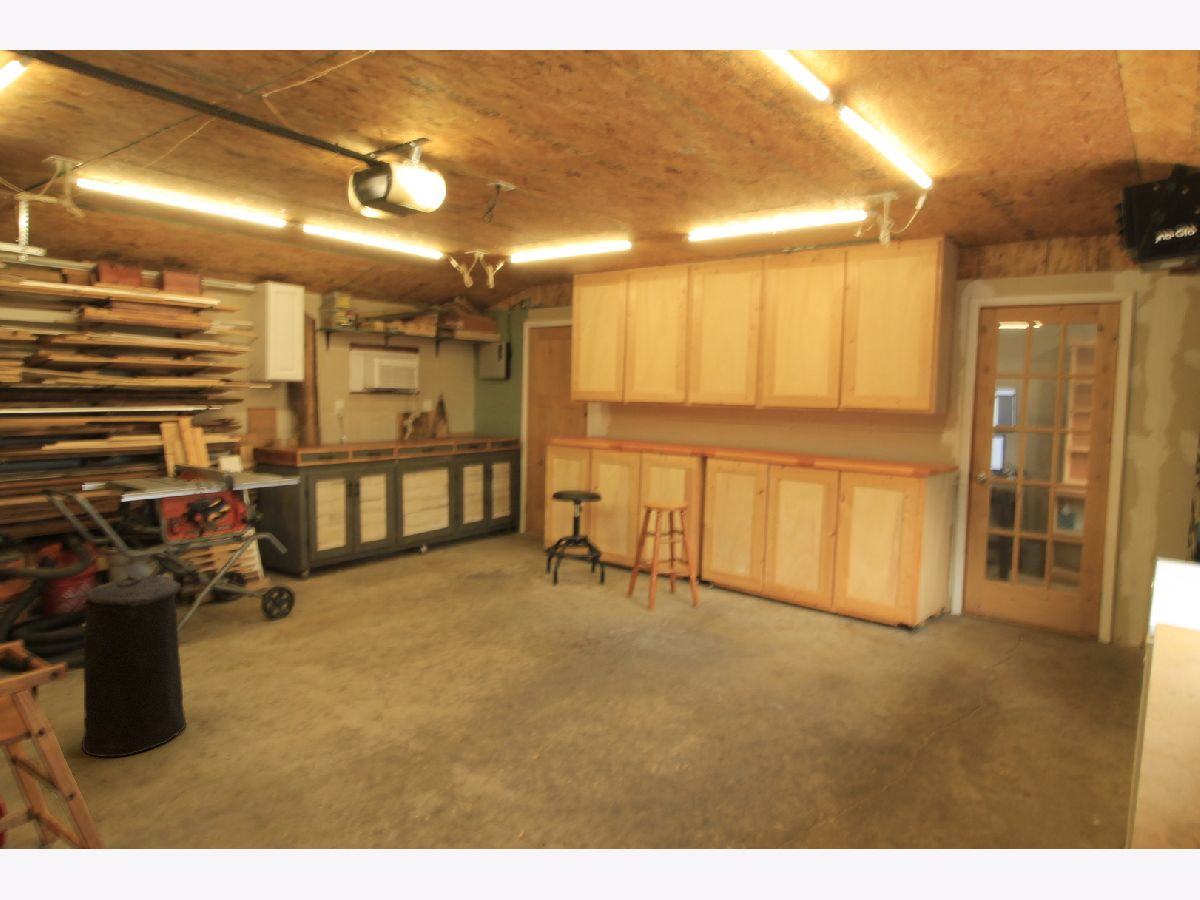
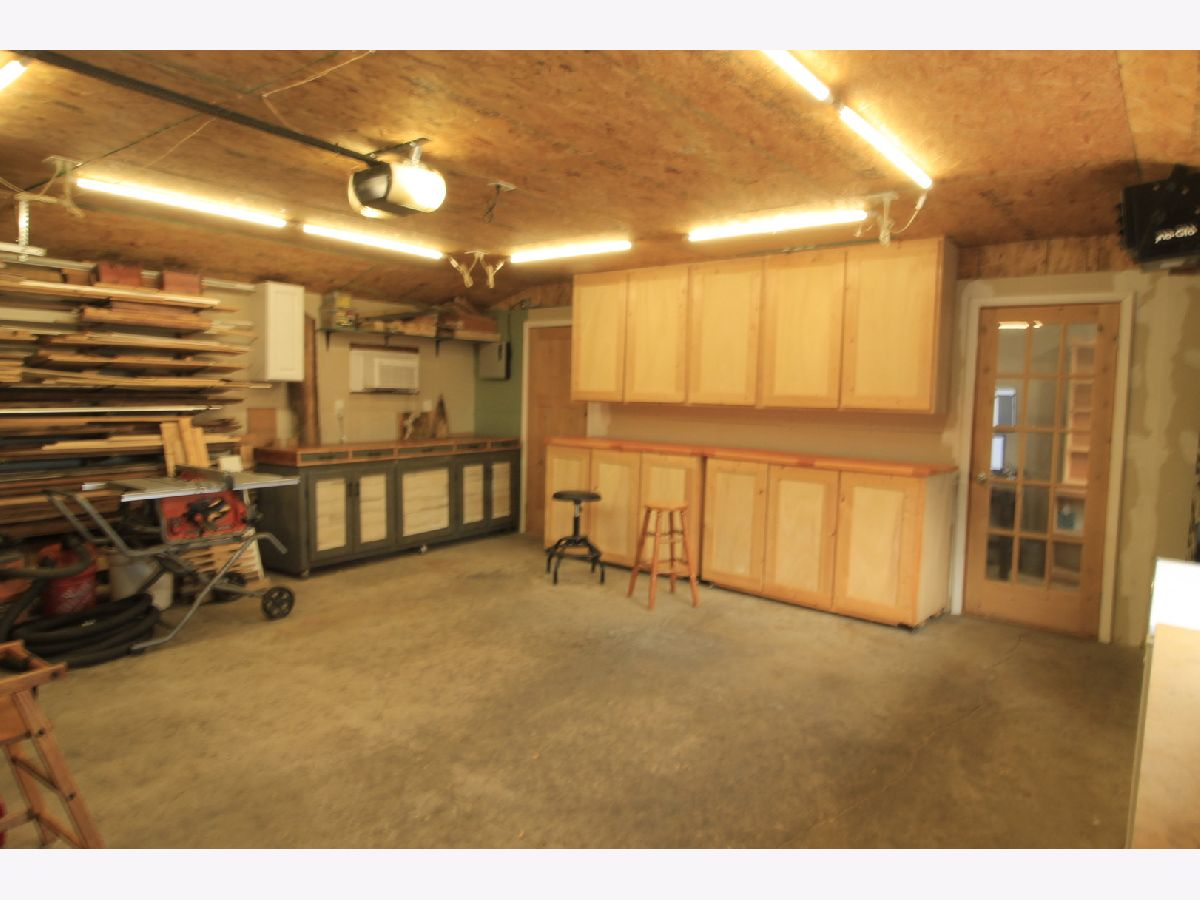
- trash can (134, 652)
